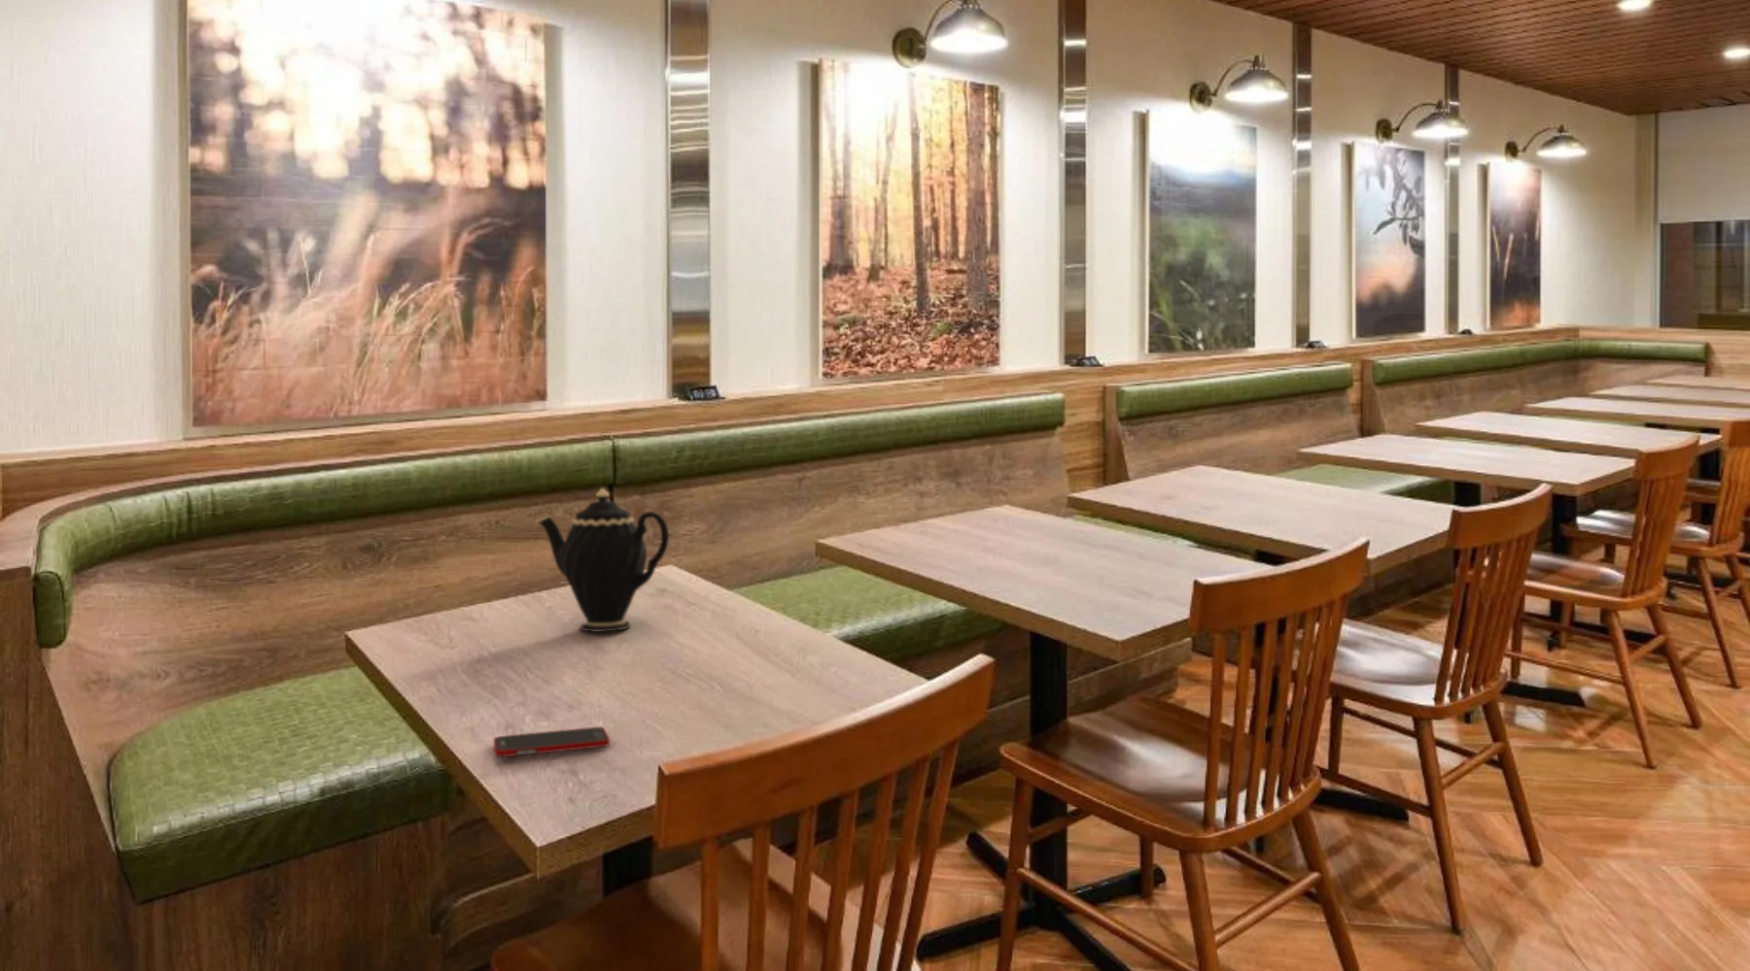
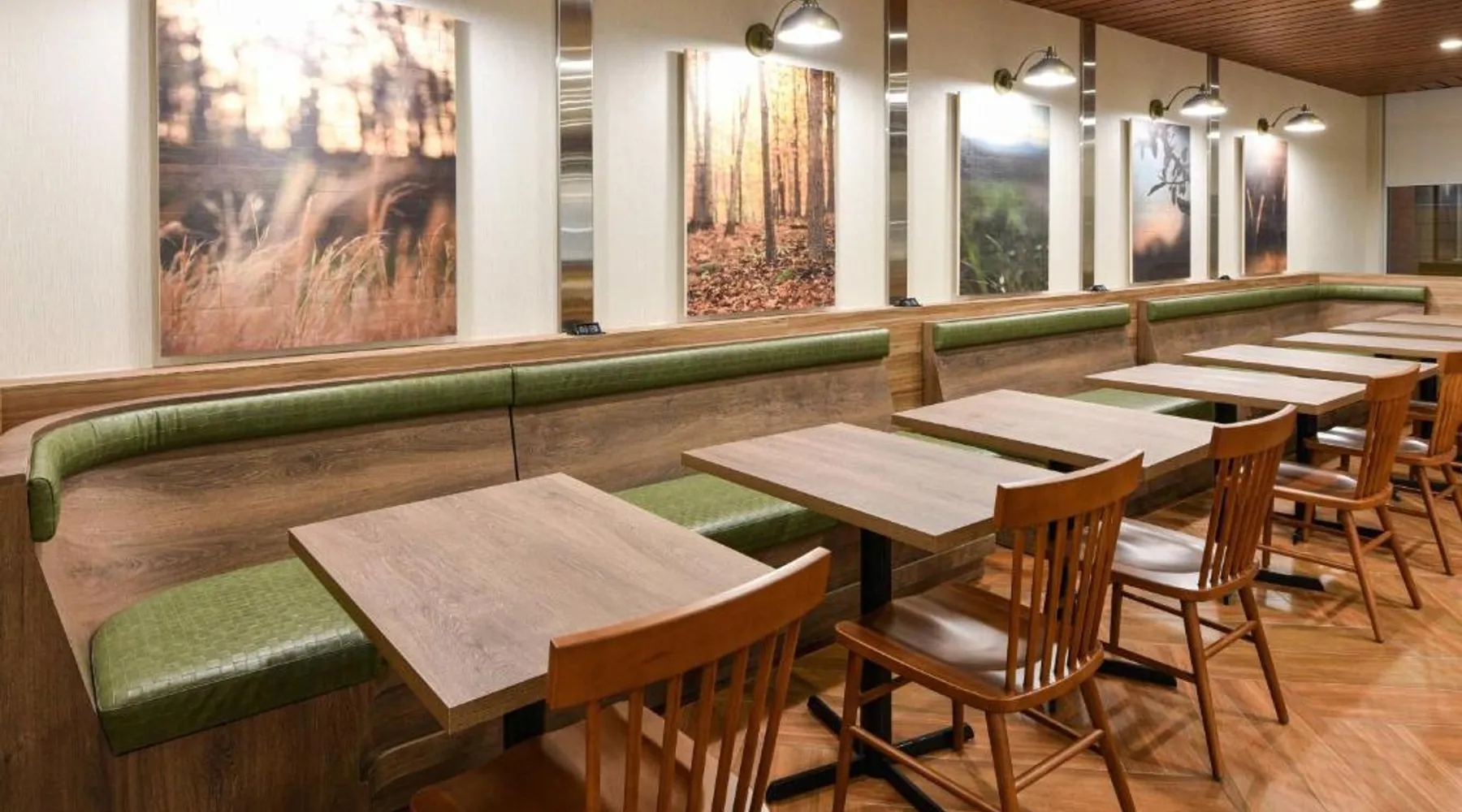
- cell phone (552, 741)
- teapot (601, 557)
